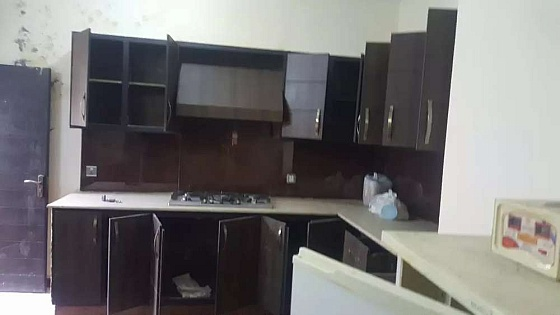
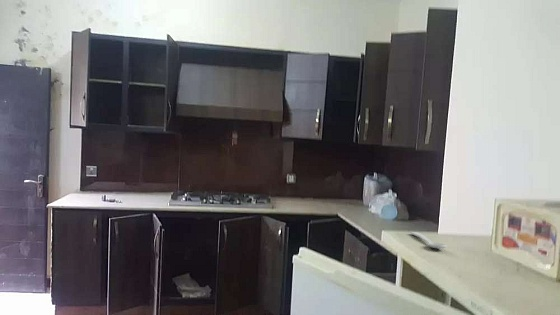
+ spoon (425, 239)
